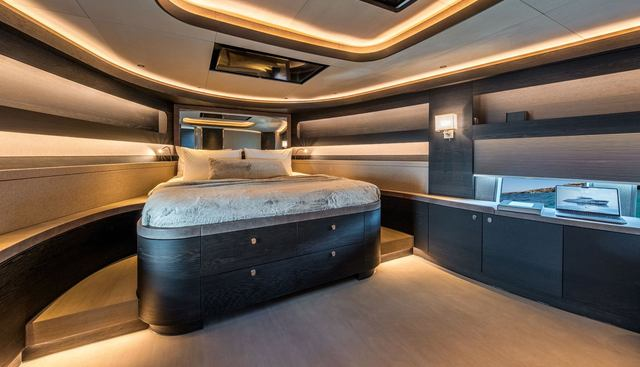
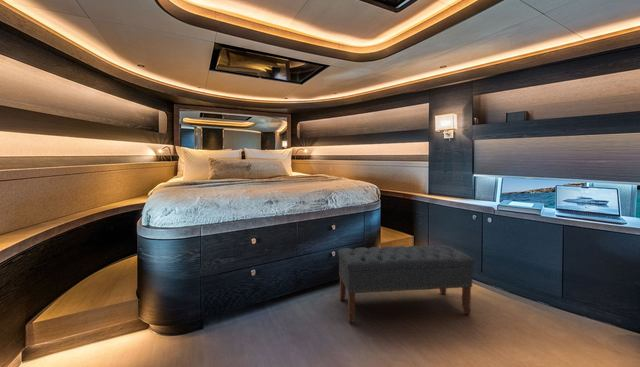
+ bench (401, 278)
